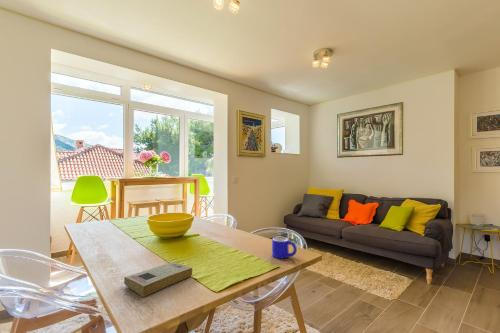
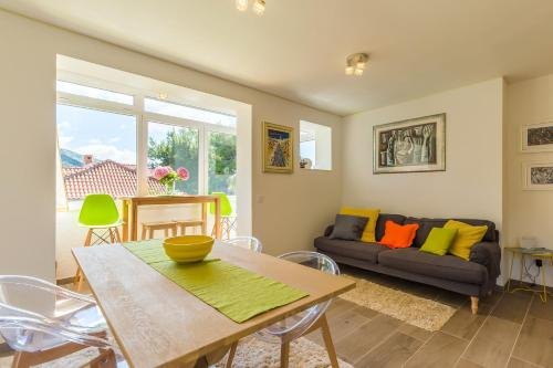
- mug (284, 247)
- book (159, 275)
